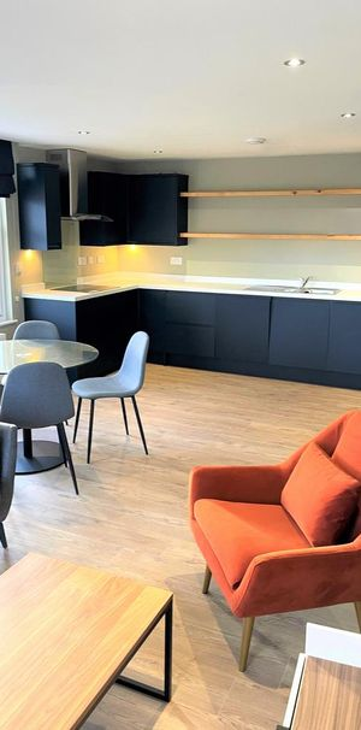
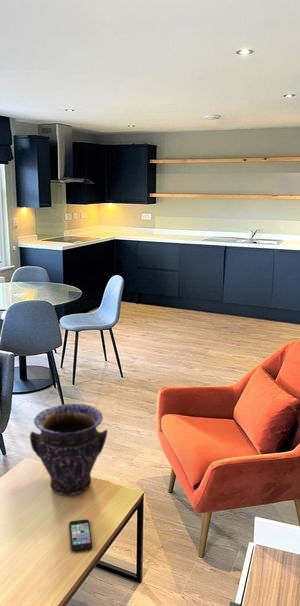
+ smartphone (80, 534)
+ vase (69, 451)
